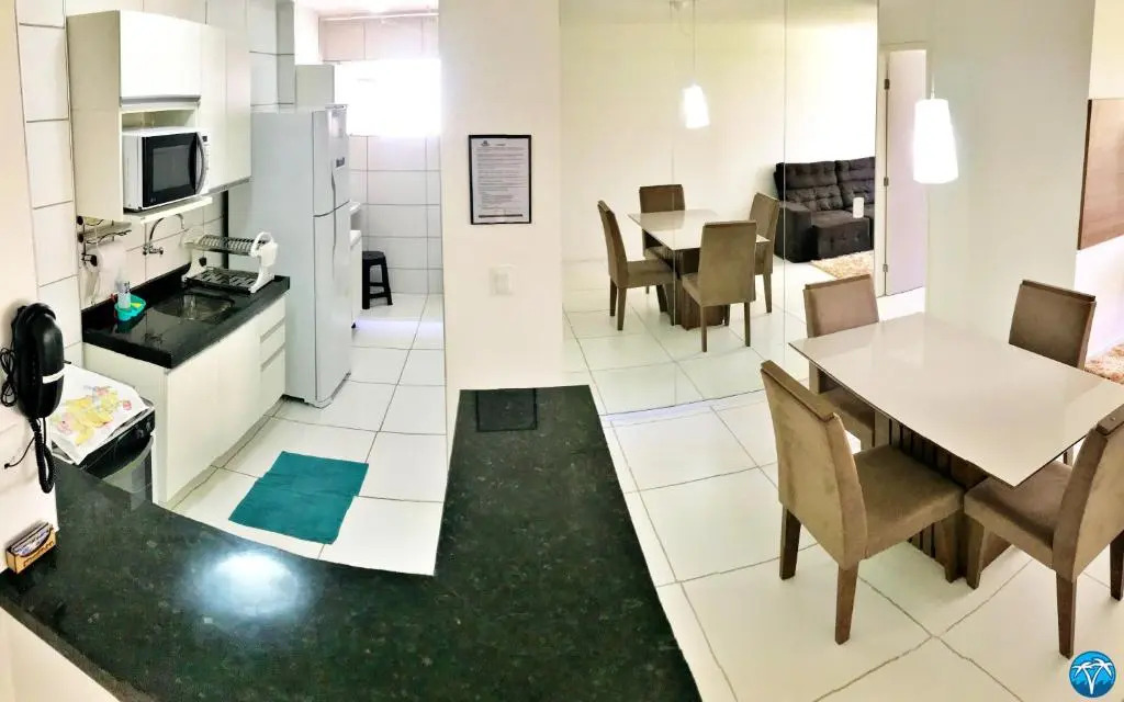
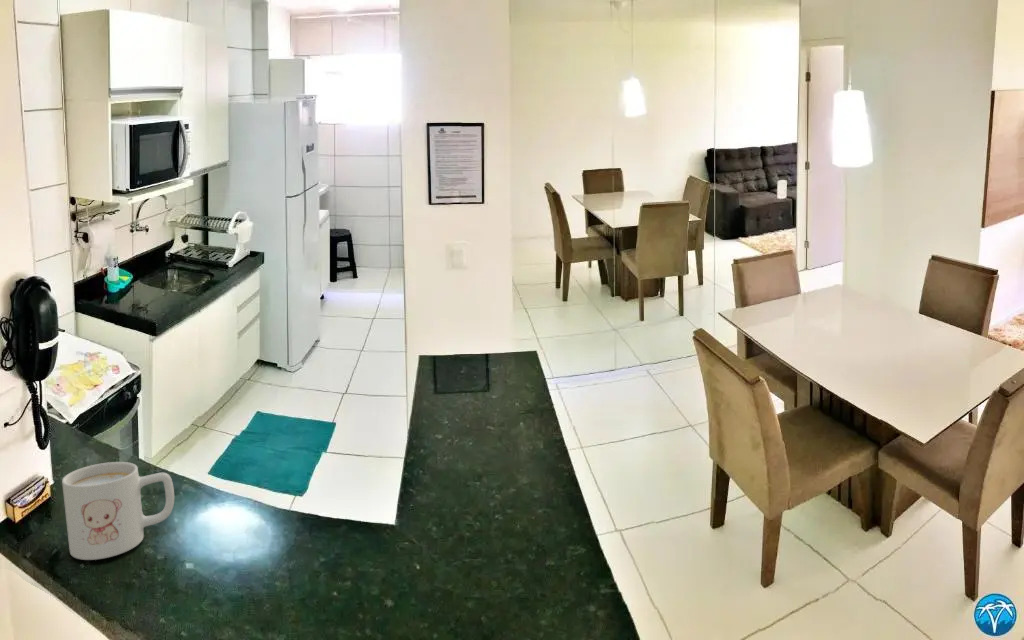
+ mug (122, 506)
